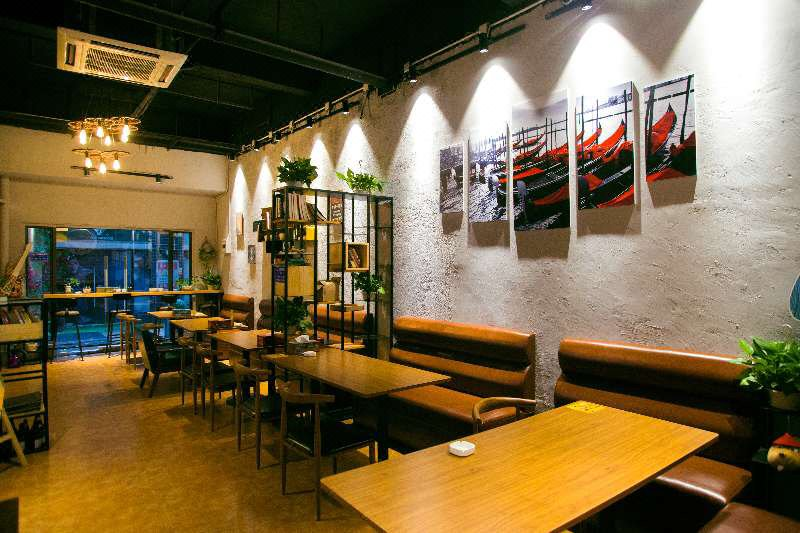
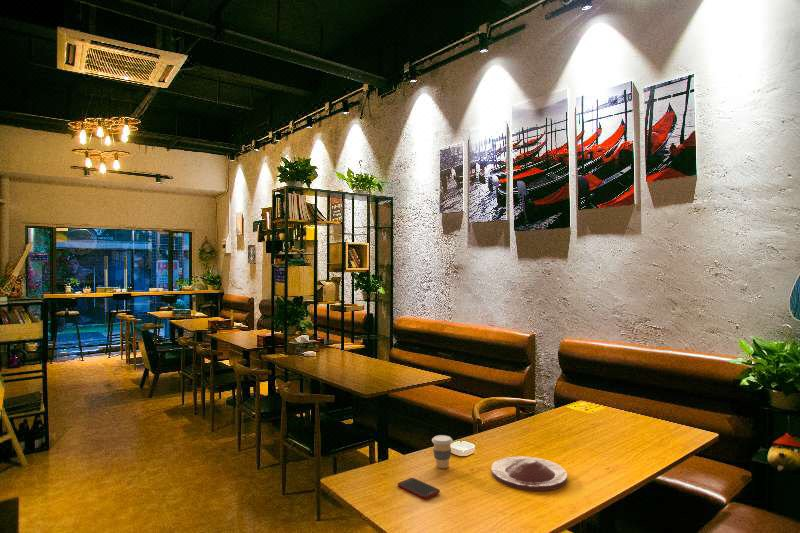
+ coffee cup (442, 451)
+ plate (528, 467)
+ cell phone (418, 488)
